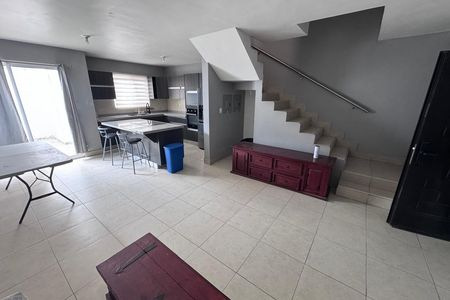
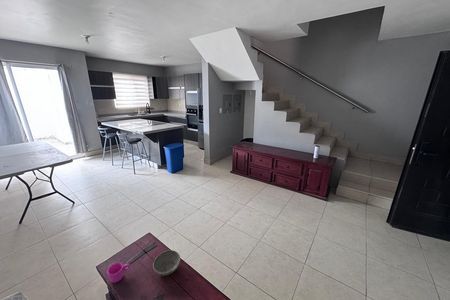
+ mug (118, 270)
+ soup bowl (167, 264)
